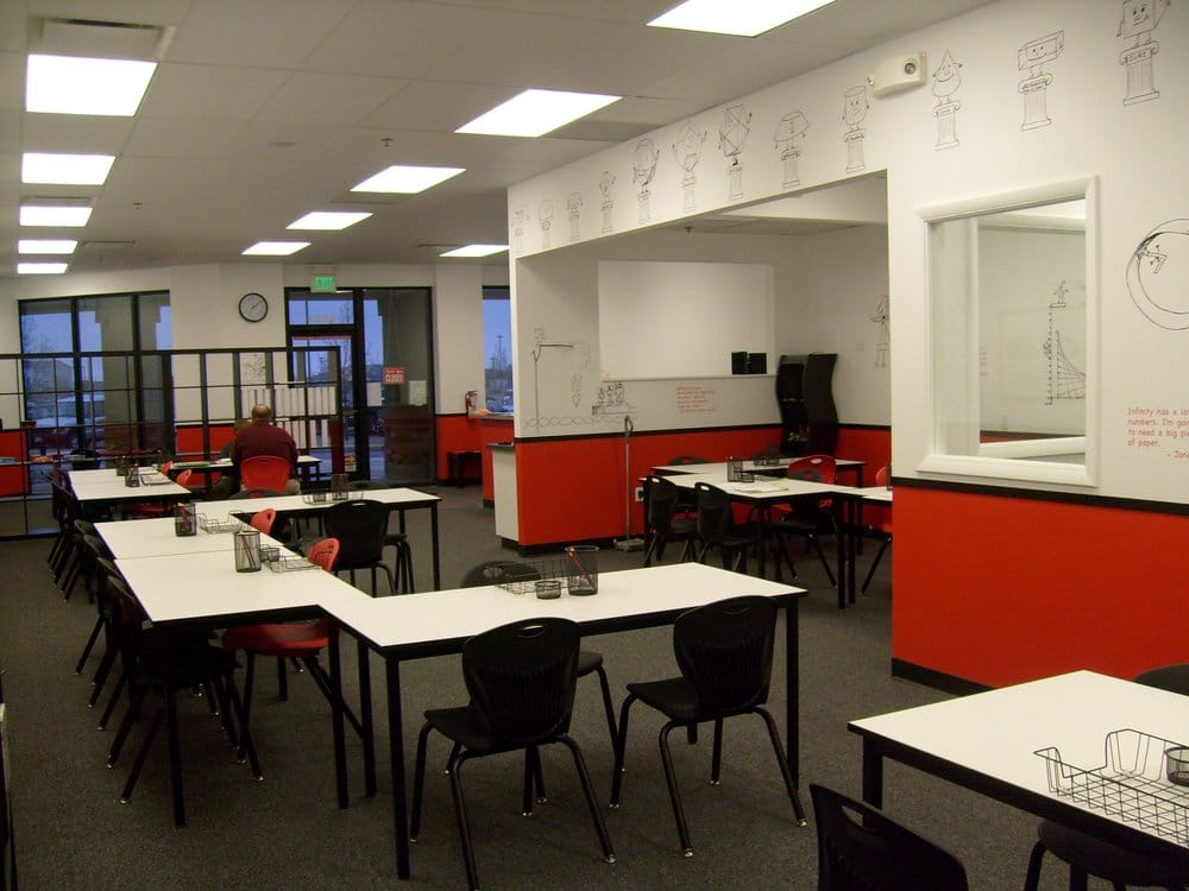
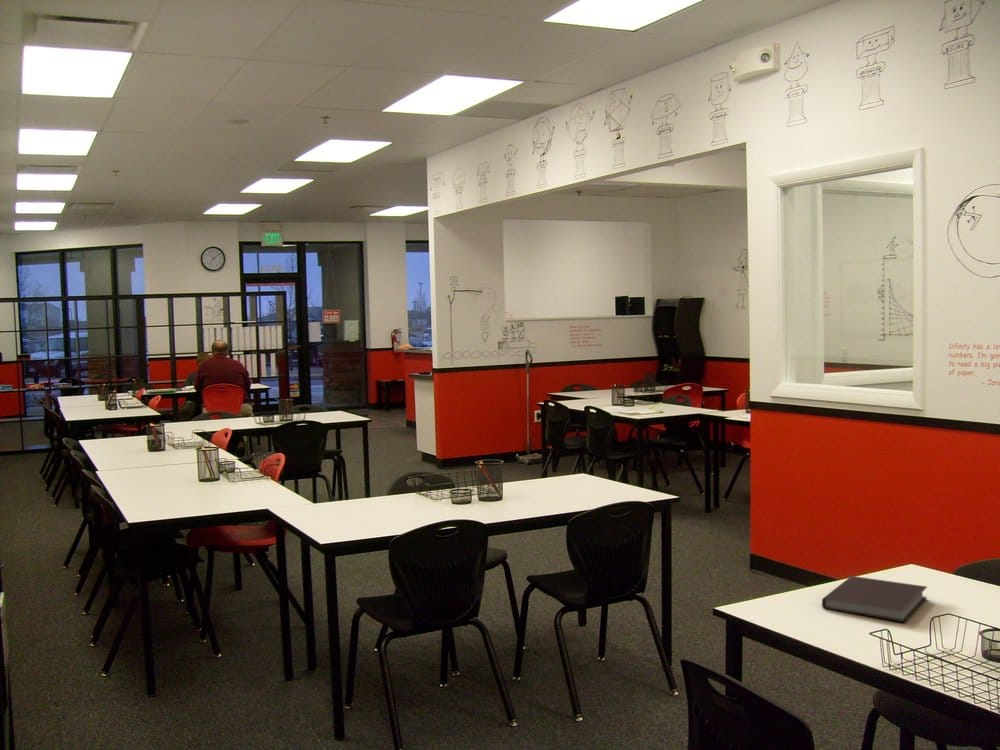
+ notebook (875, 597)
